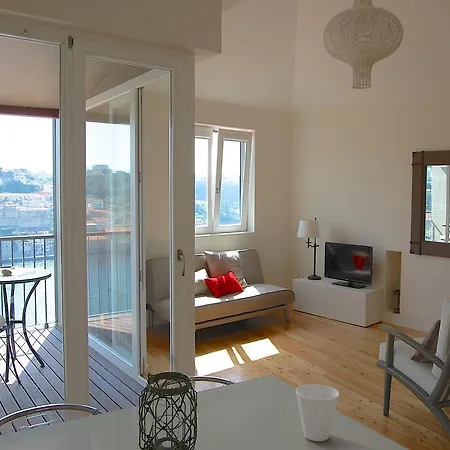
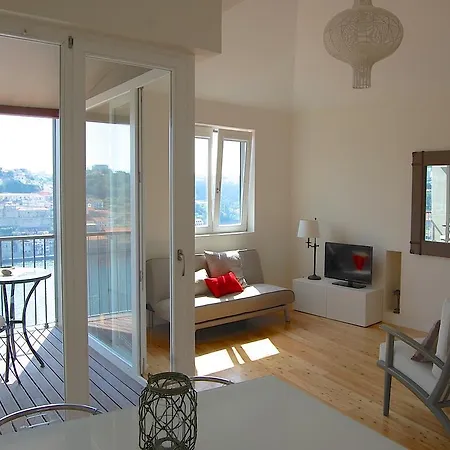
- cup (316, 413)
